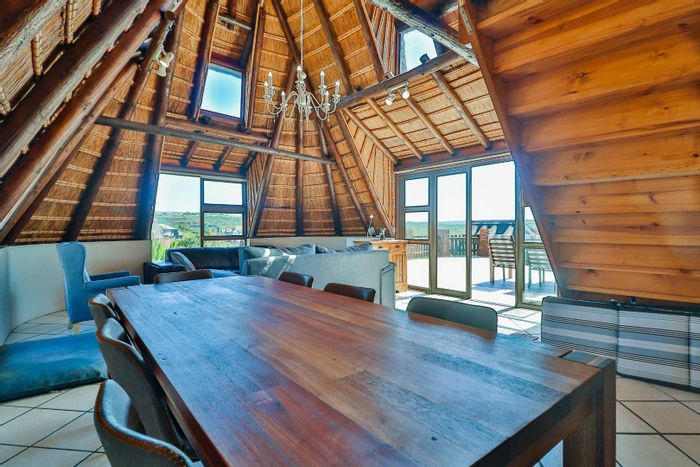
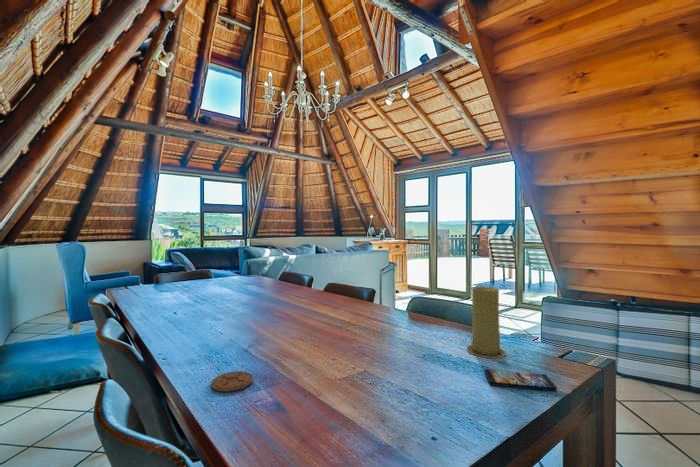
+ coaster (232, 380)
+ smartphone (518, 379)
+ candle (485, 319)
